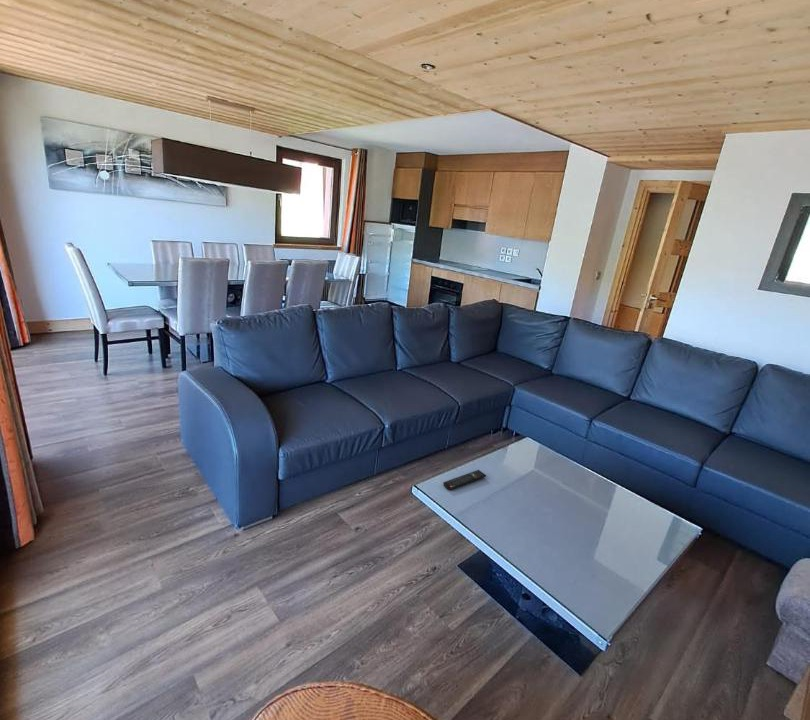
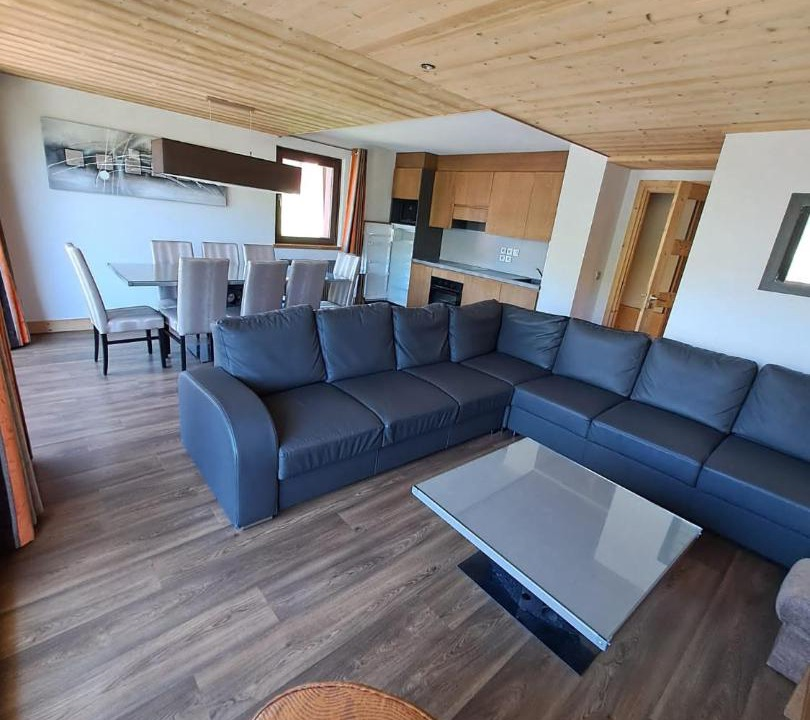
- remote control (464, 480)
